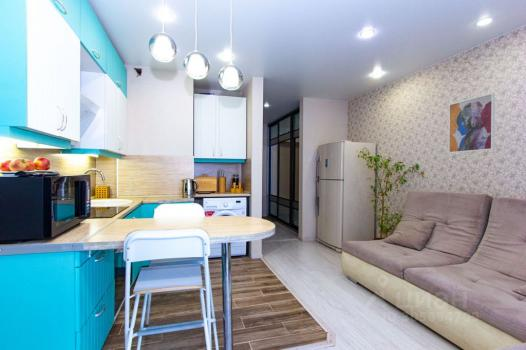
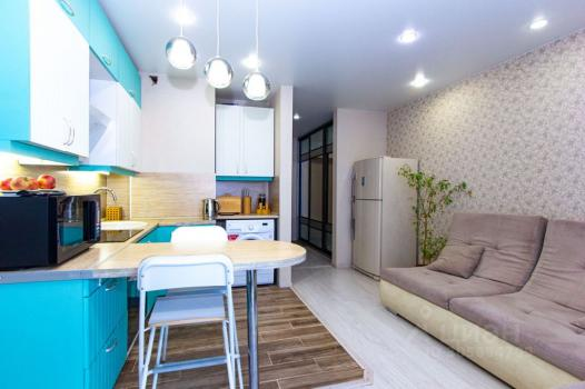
- wall art (469, 125)
